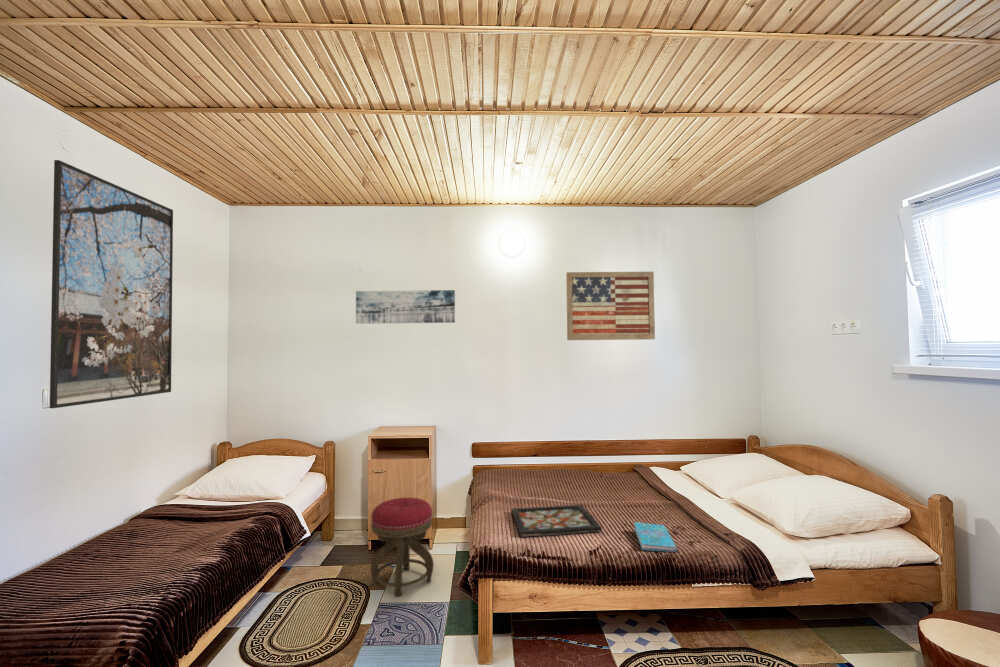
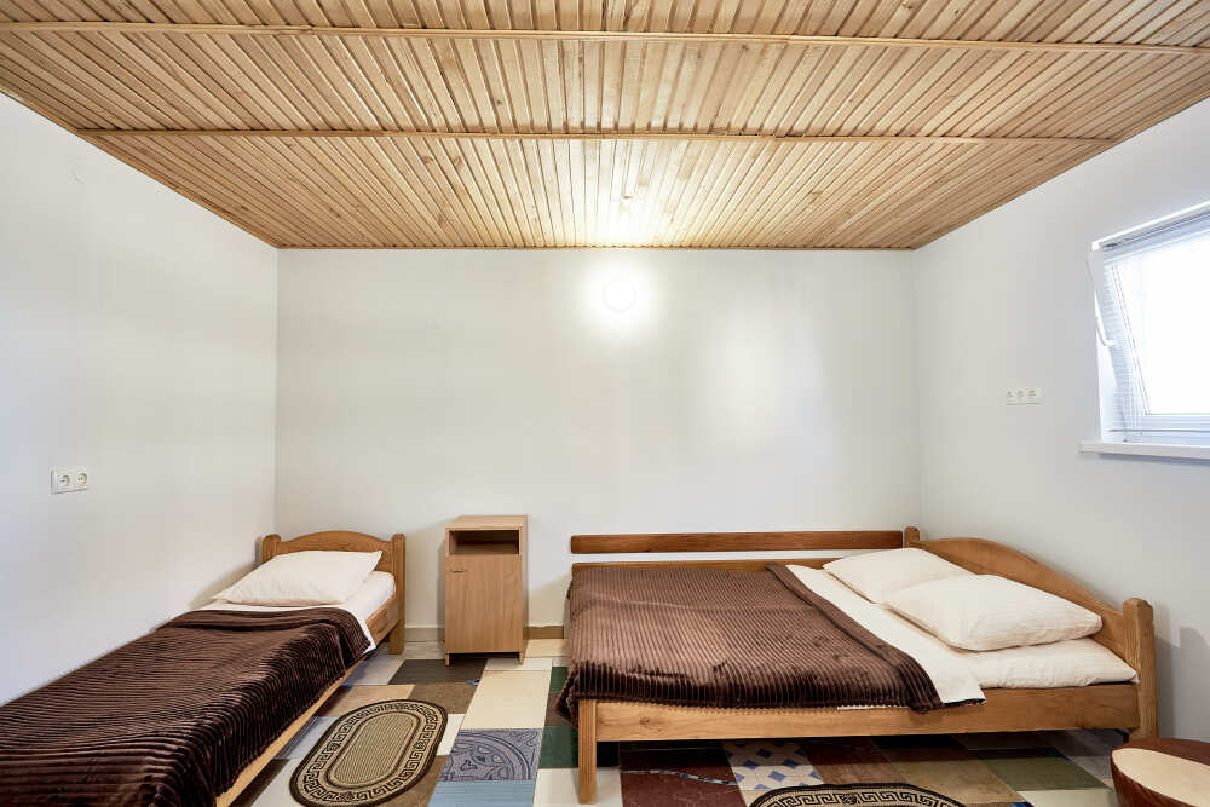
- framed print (121, 293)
- decorative tray (553, 519)
- wall art (610, 305)
- cover (654, 536)
- stool (402, 542)
- wall art (405, 306)
